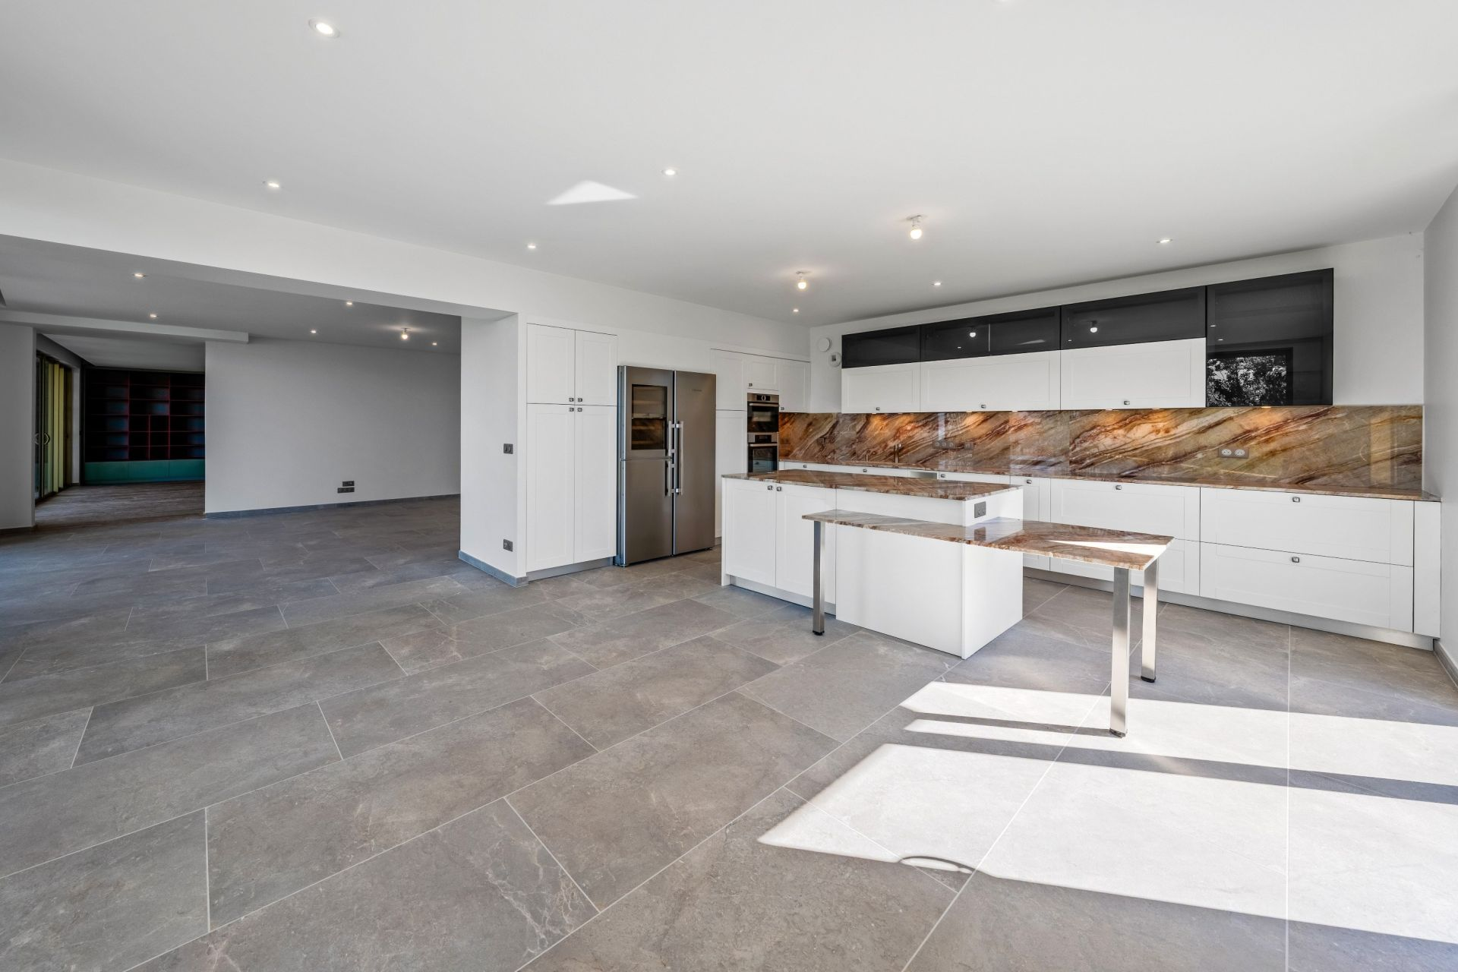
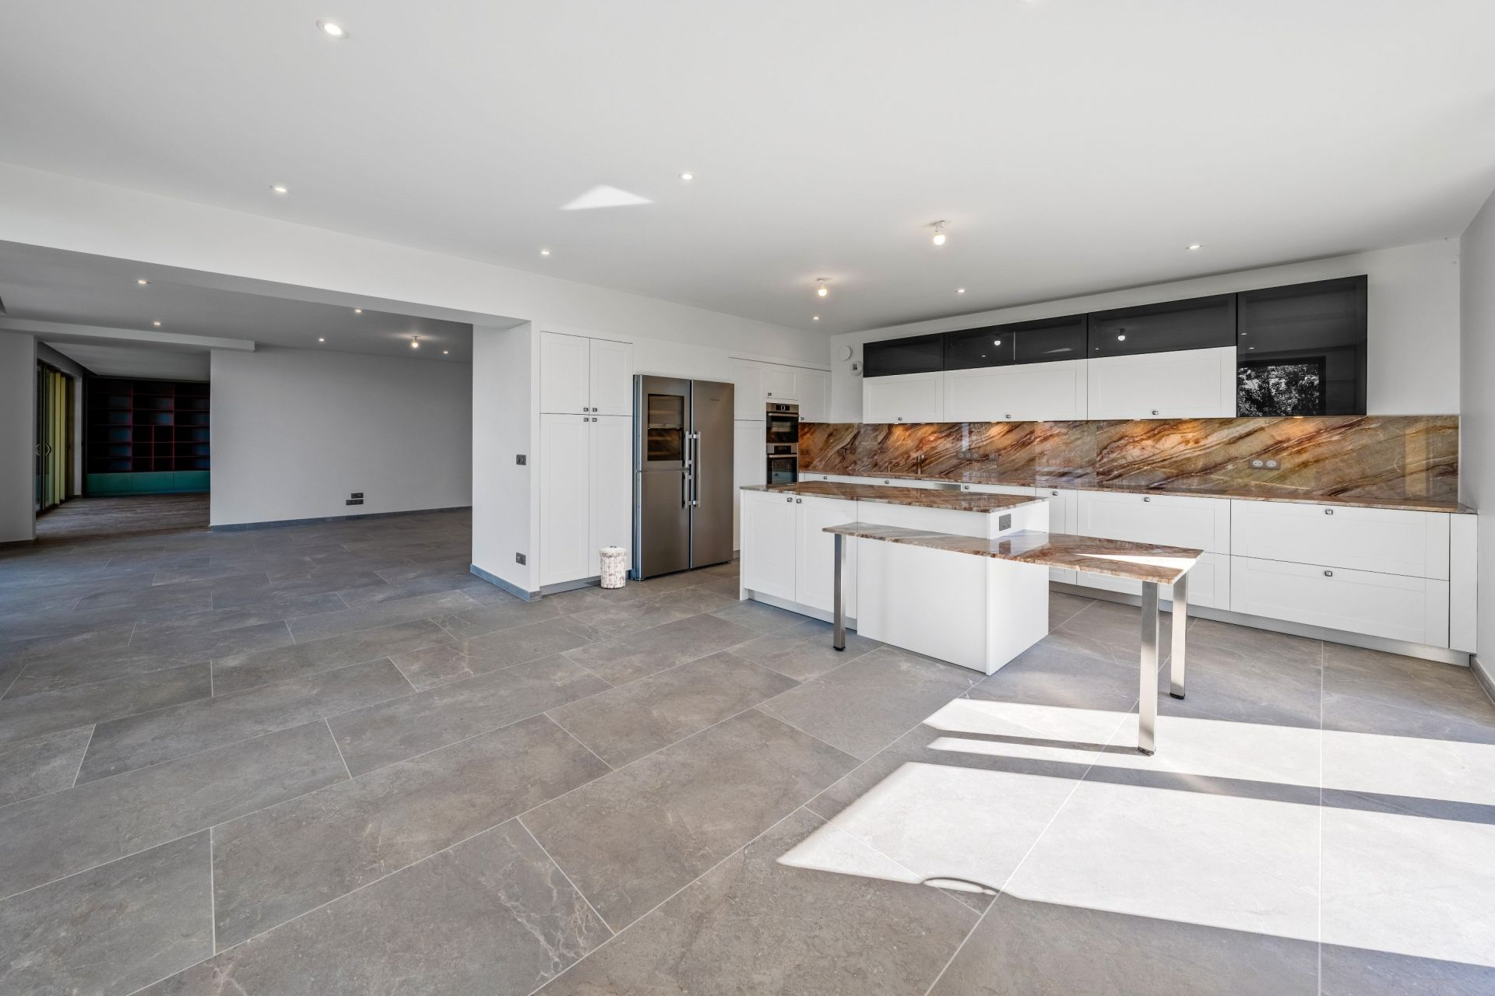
+ trash can (613, 566)
